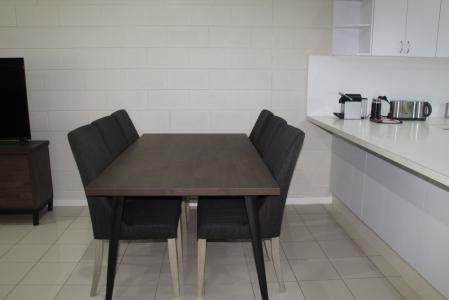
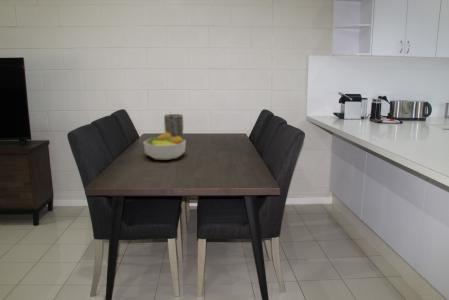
+ plant pot (174, 128)
+ fruit bowl (165, 145)
